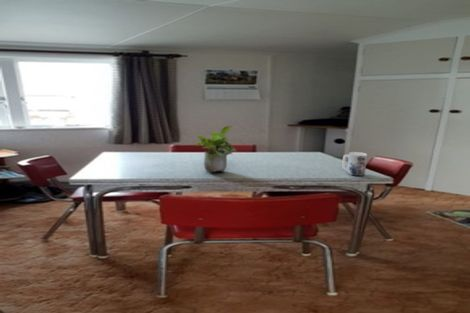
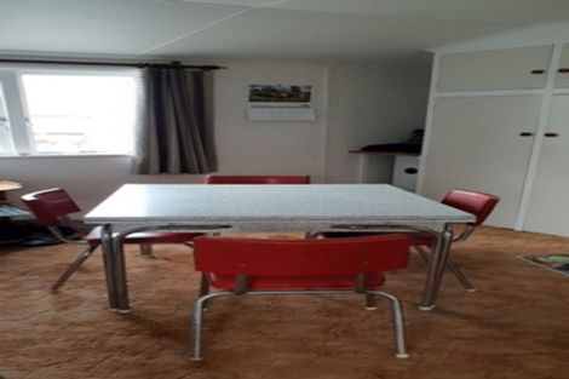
- mug (354, 164)
- potted plant (217, 150)
